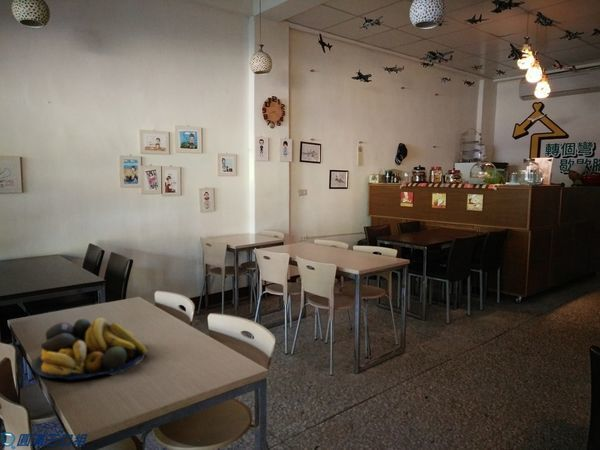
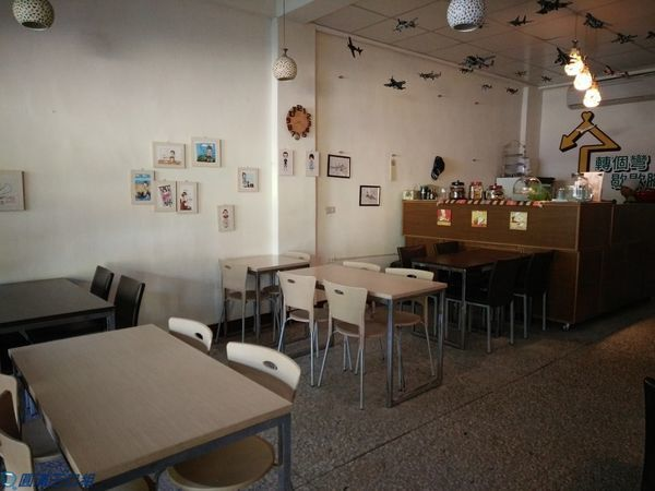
- fruit bowl (91, 340)
